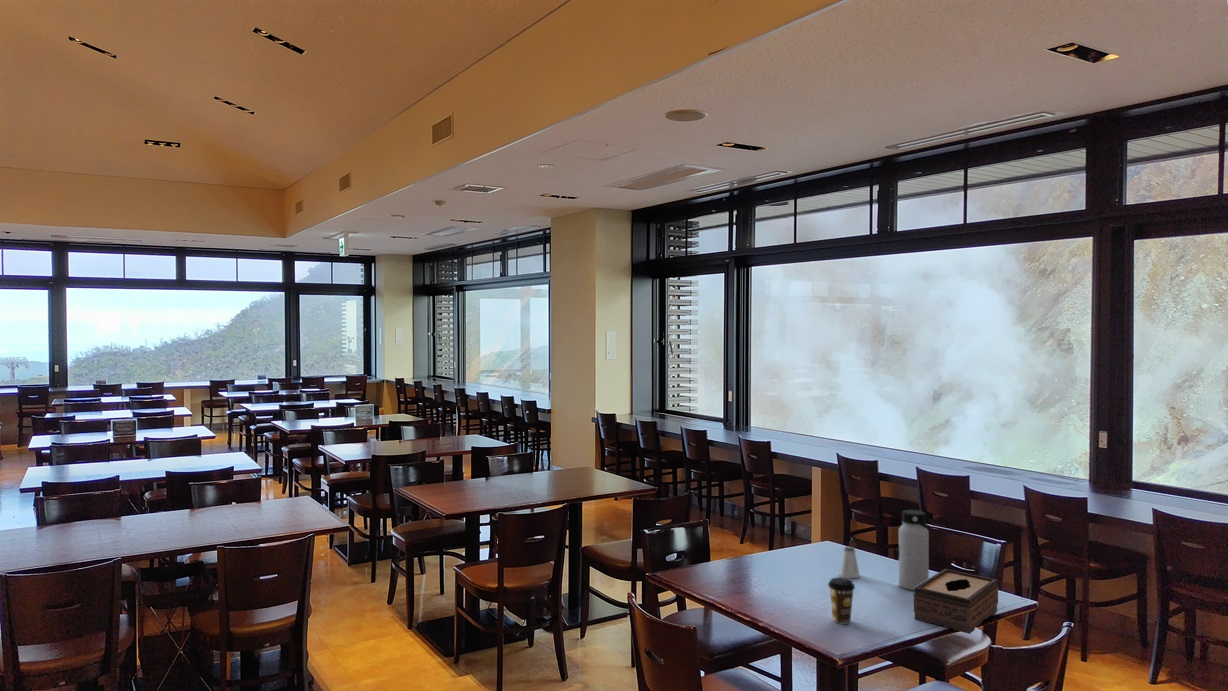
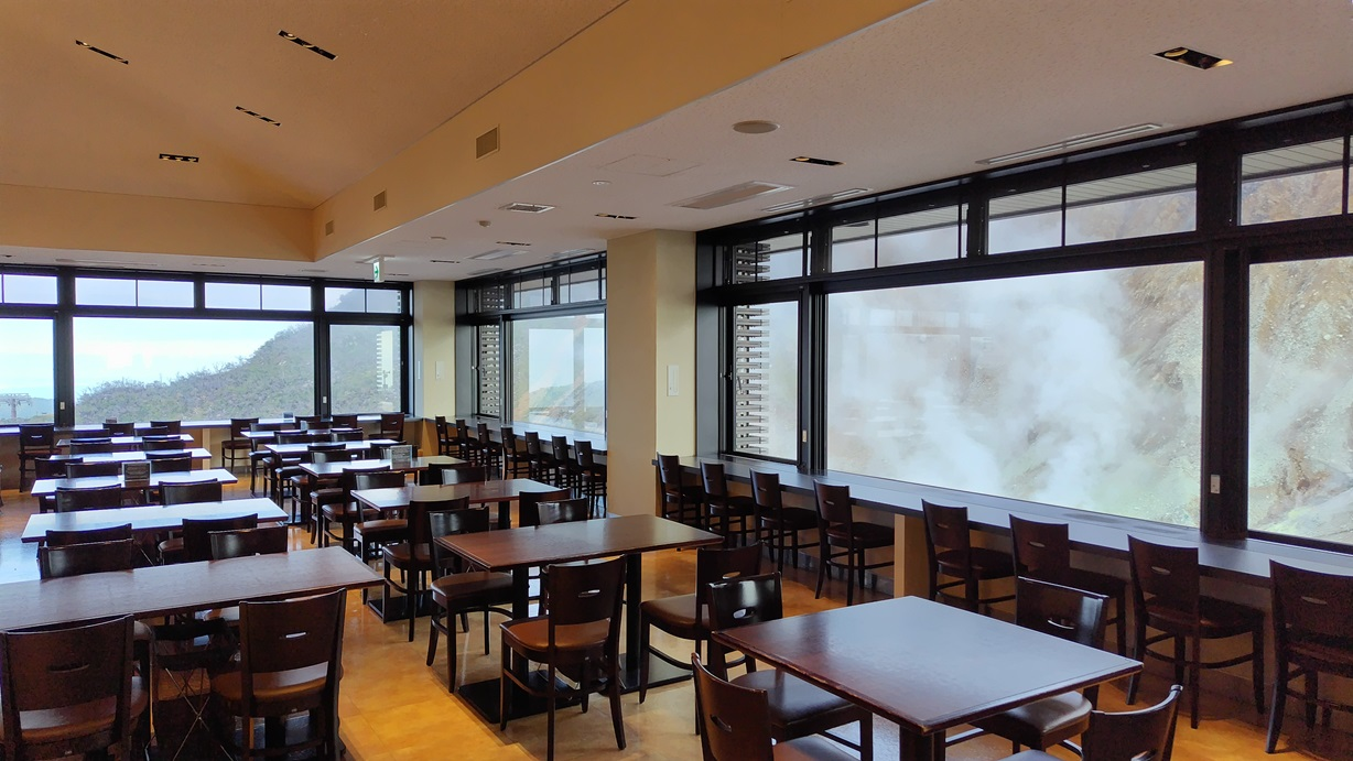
- coffee cup (841, 600)
- saltshaker (849, 561)
- water bottle (913, 549)
- tissue box (956, 599)
